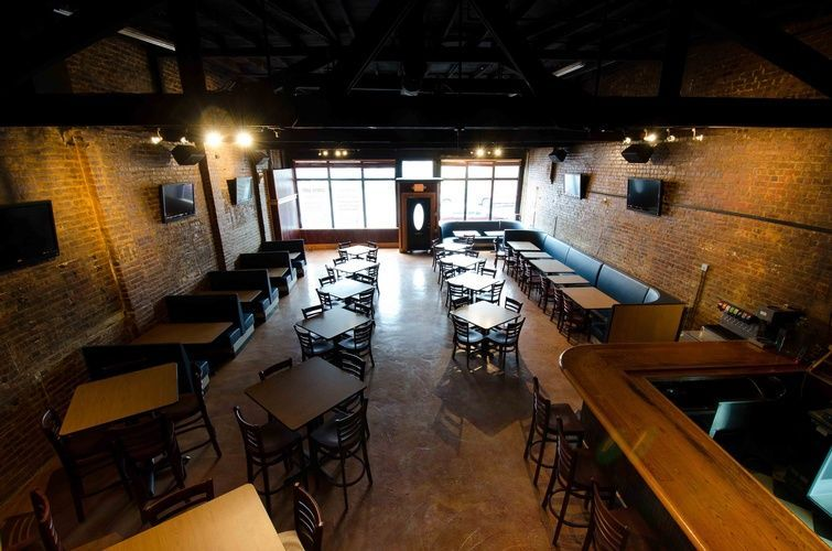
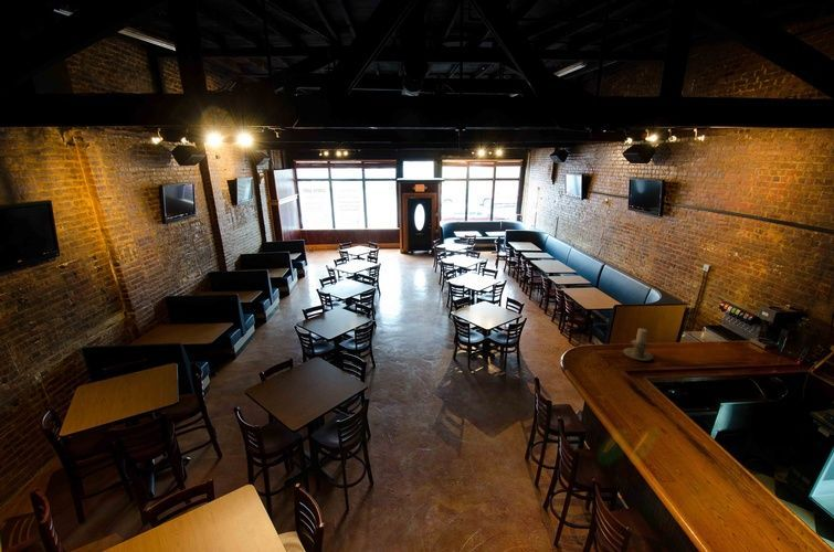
+ candle holder (640, 342)
